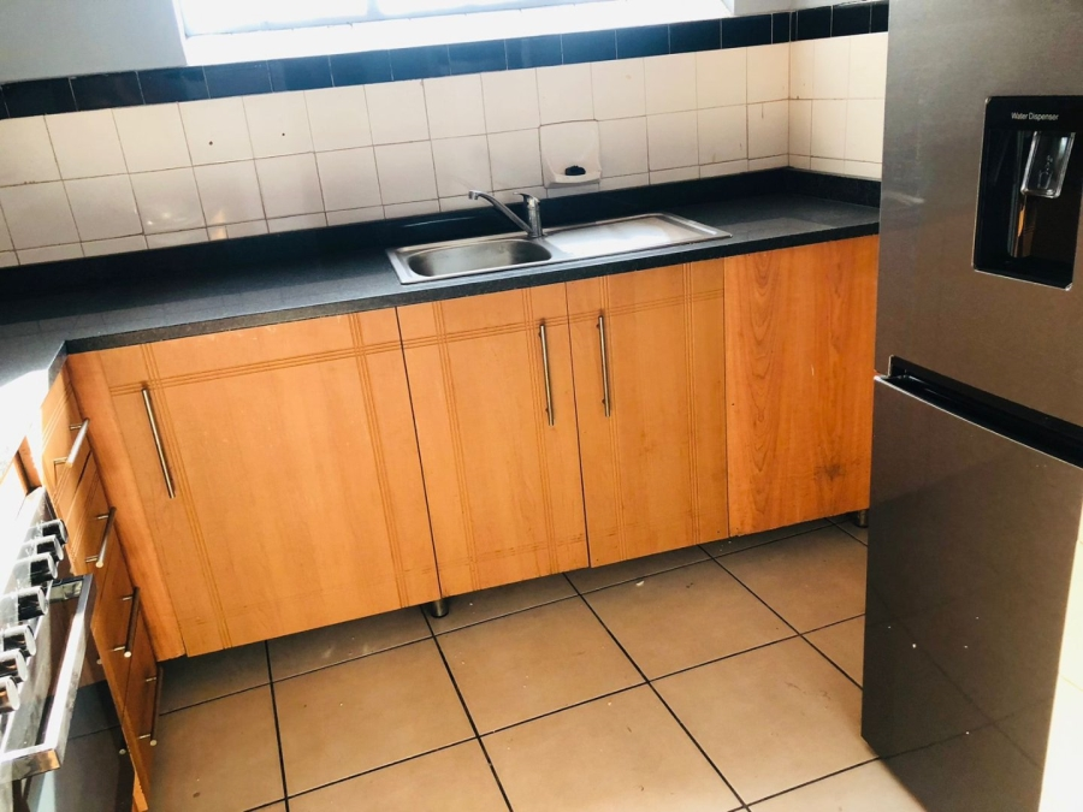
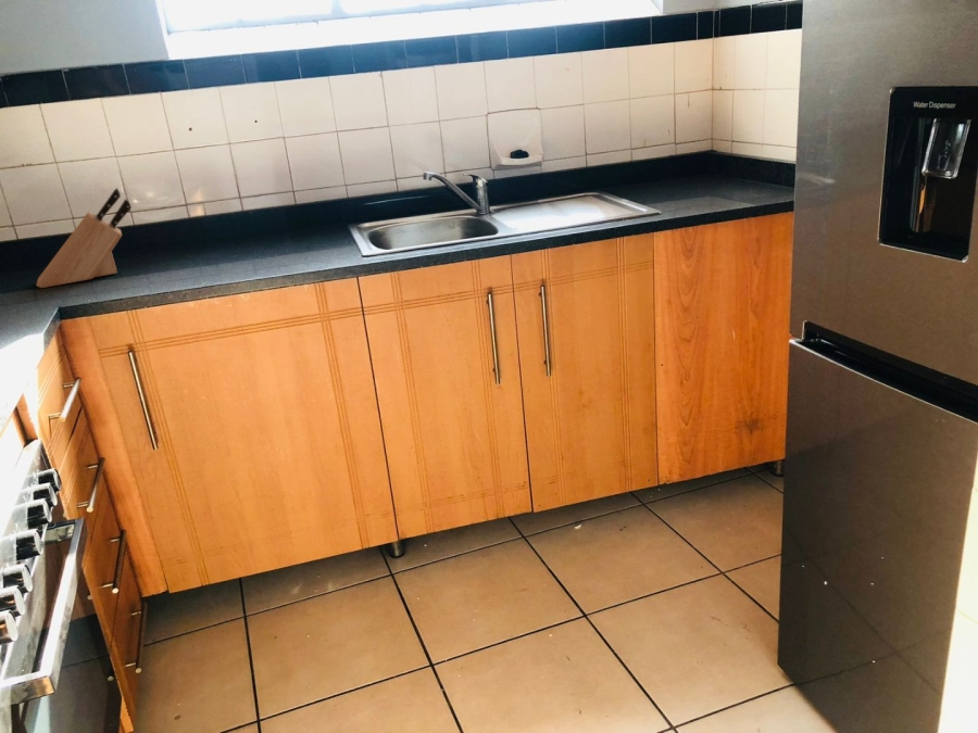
+ knife block (82, 236)
